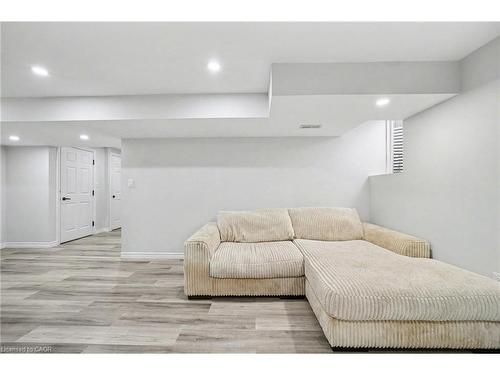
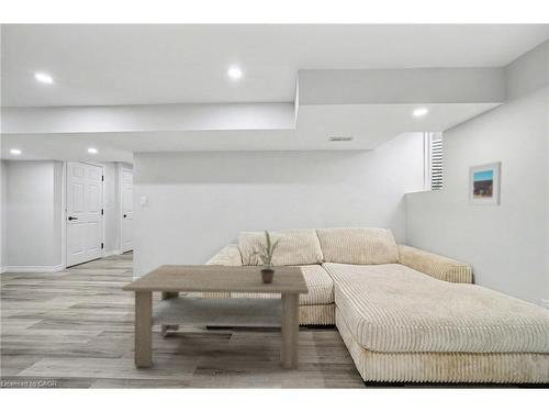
+ coffee table (224, 311)
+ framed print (483, 185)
+ potted plant (270, 257)
